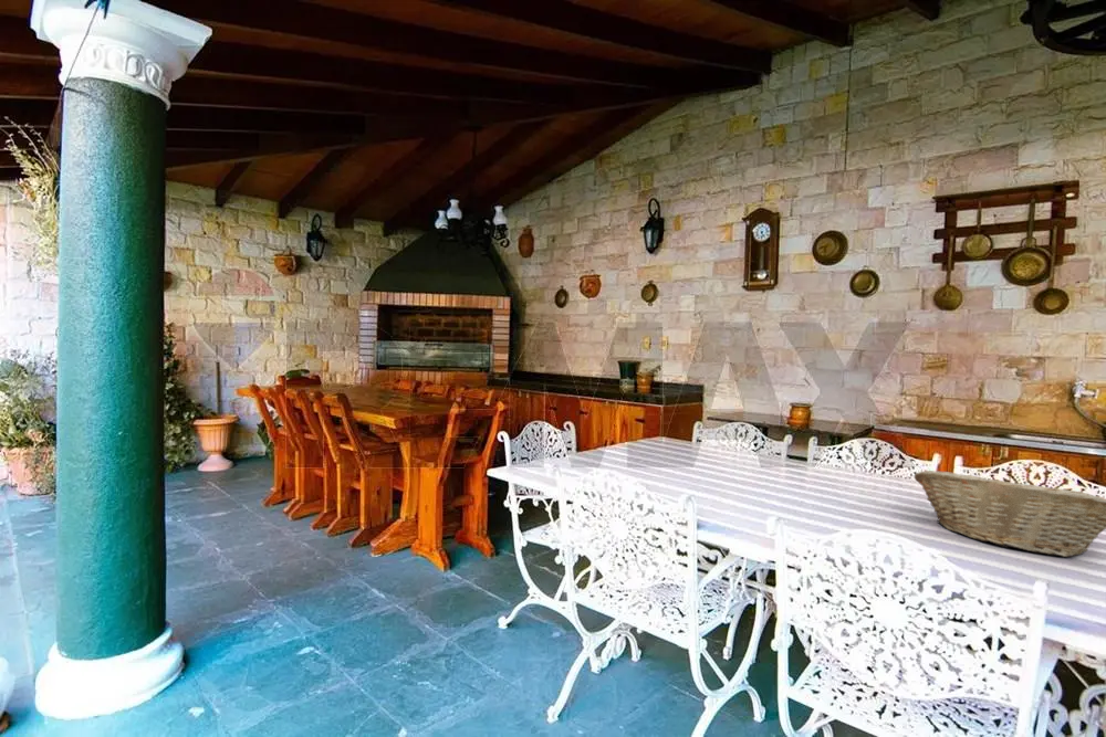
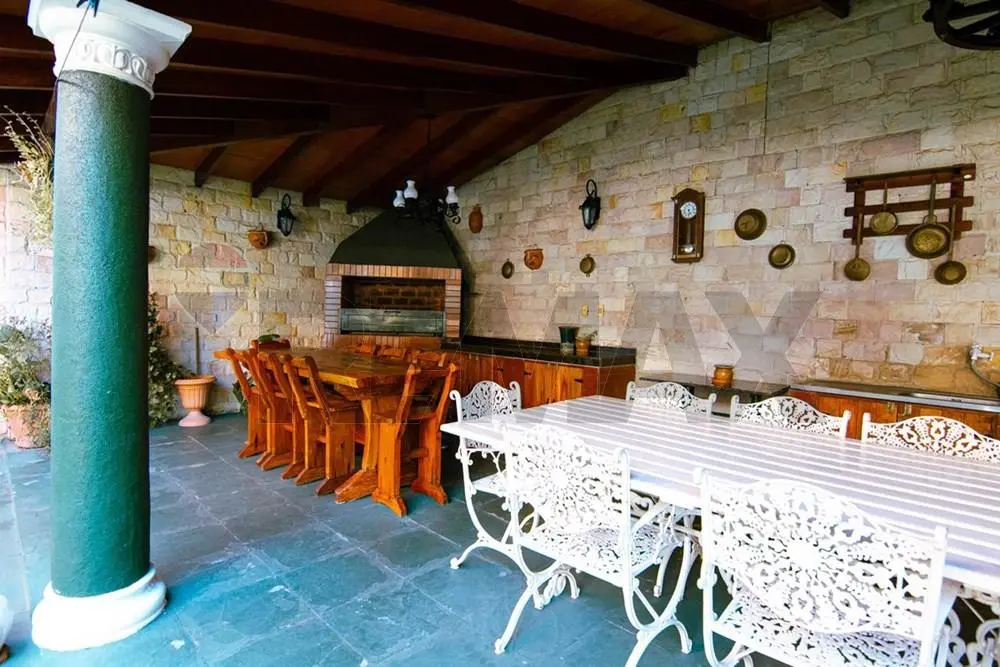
- fruit basket (1008, 504)
